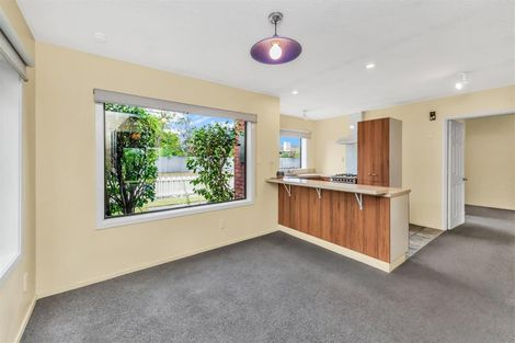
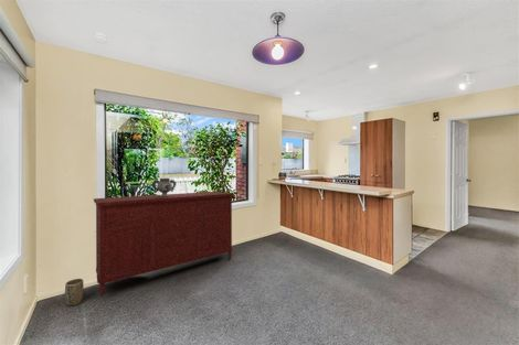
+ sideboard (171, 233)
+ decorative urn (165, 186)
+ plant pot (74, 292)
